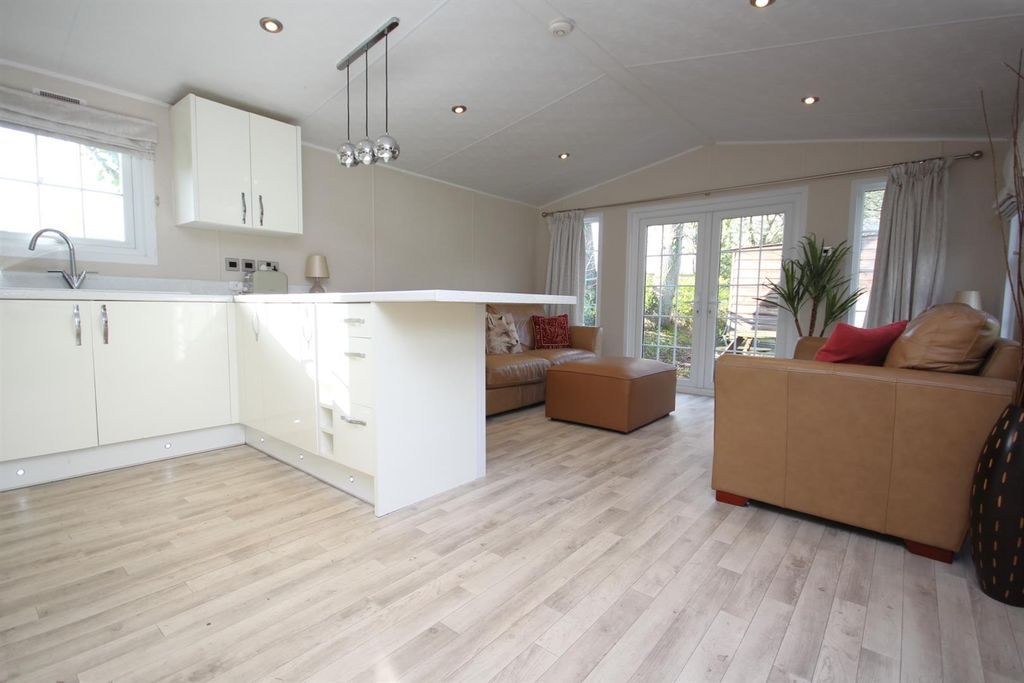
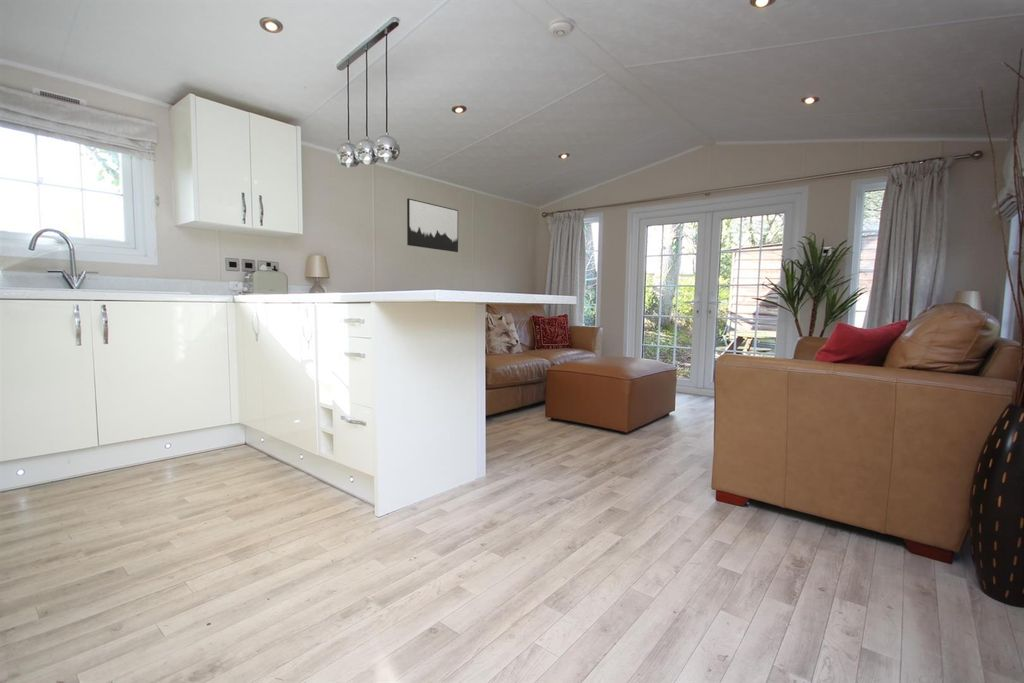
+ wall art (434, 226)
